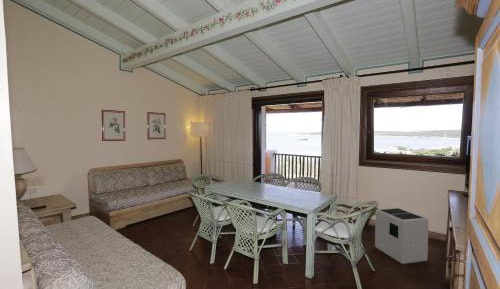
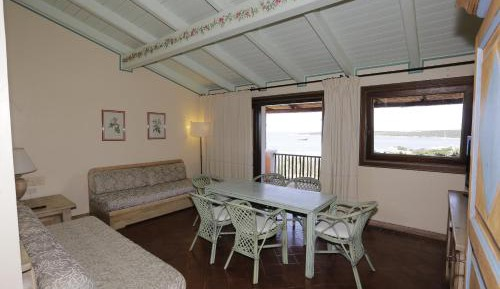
- air purifier (399, 234)
